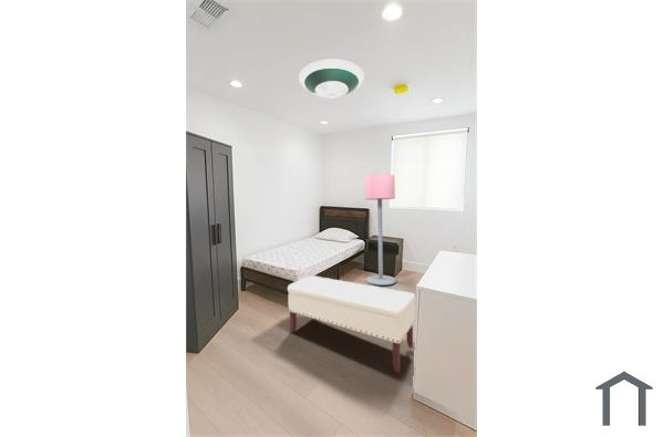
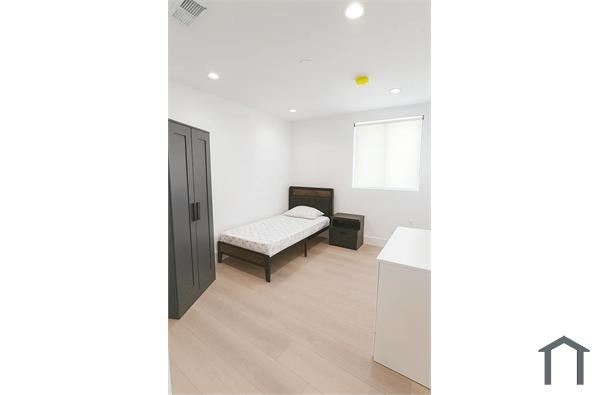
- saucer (331, 86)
- floor lamp (380, 228)
- bench (347, 313)
